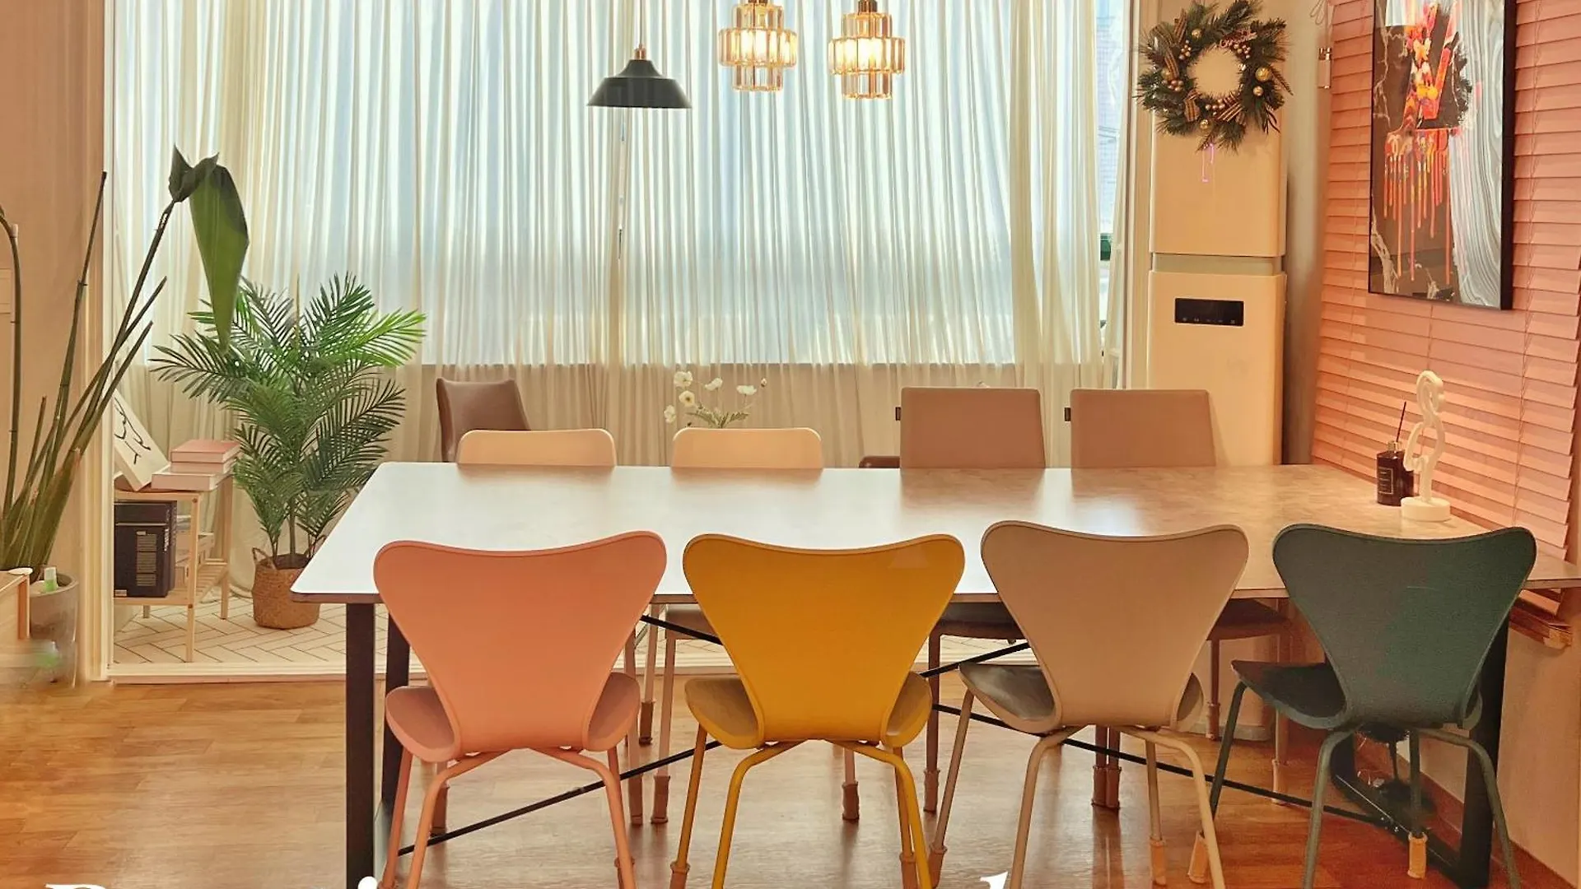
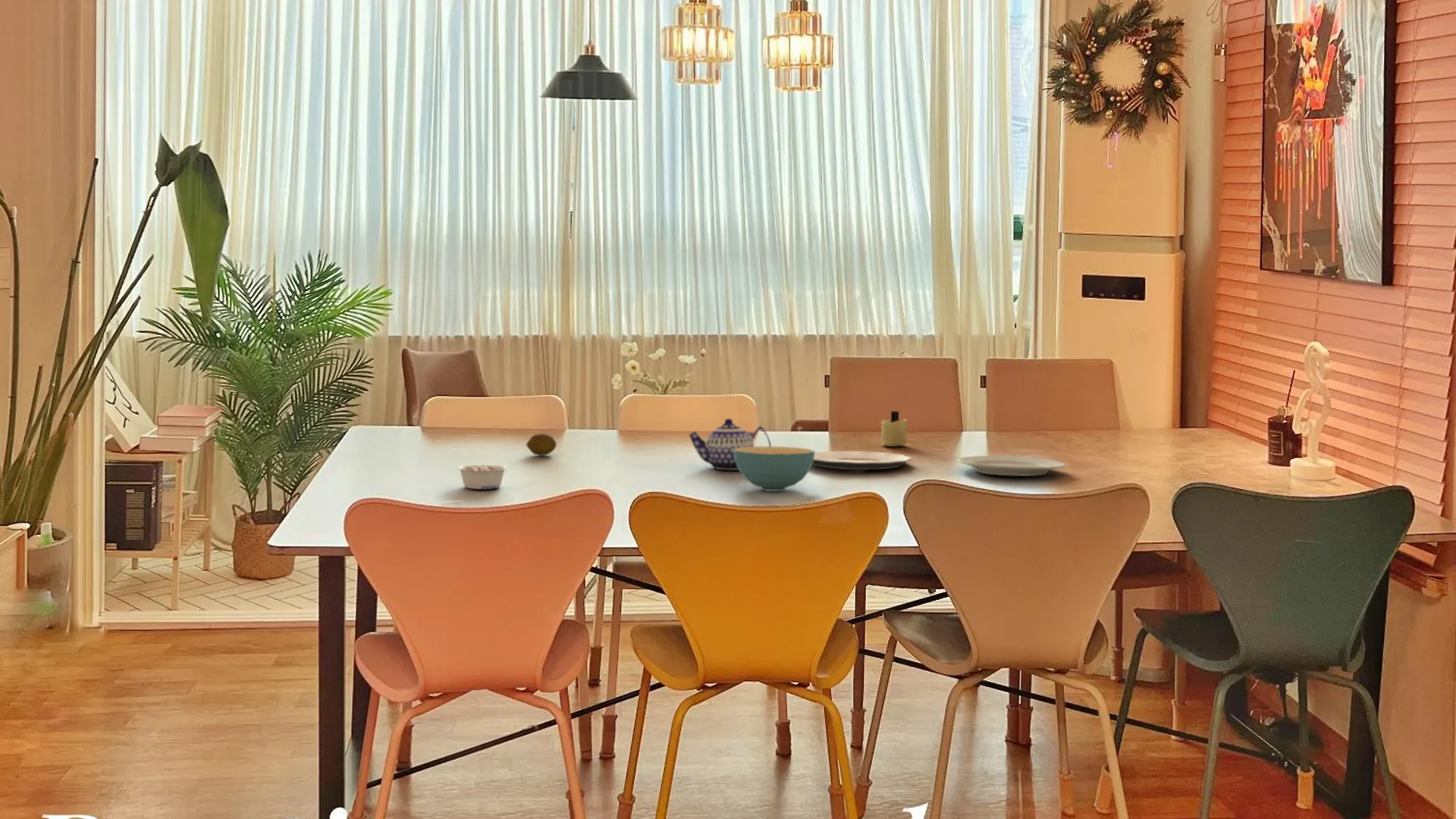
+ legume (482, 475)
+ teapot (730, 443)
+ cereal bowl (774, 469)
+ candle (893, 428)
+ chinaware (1011, 466)
+ plate (855, 460)
+ fruit (541, 444)
